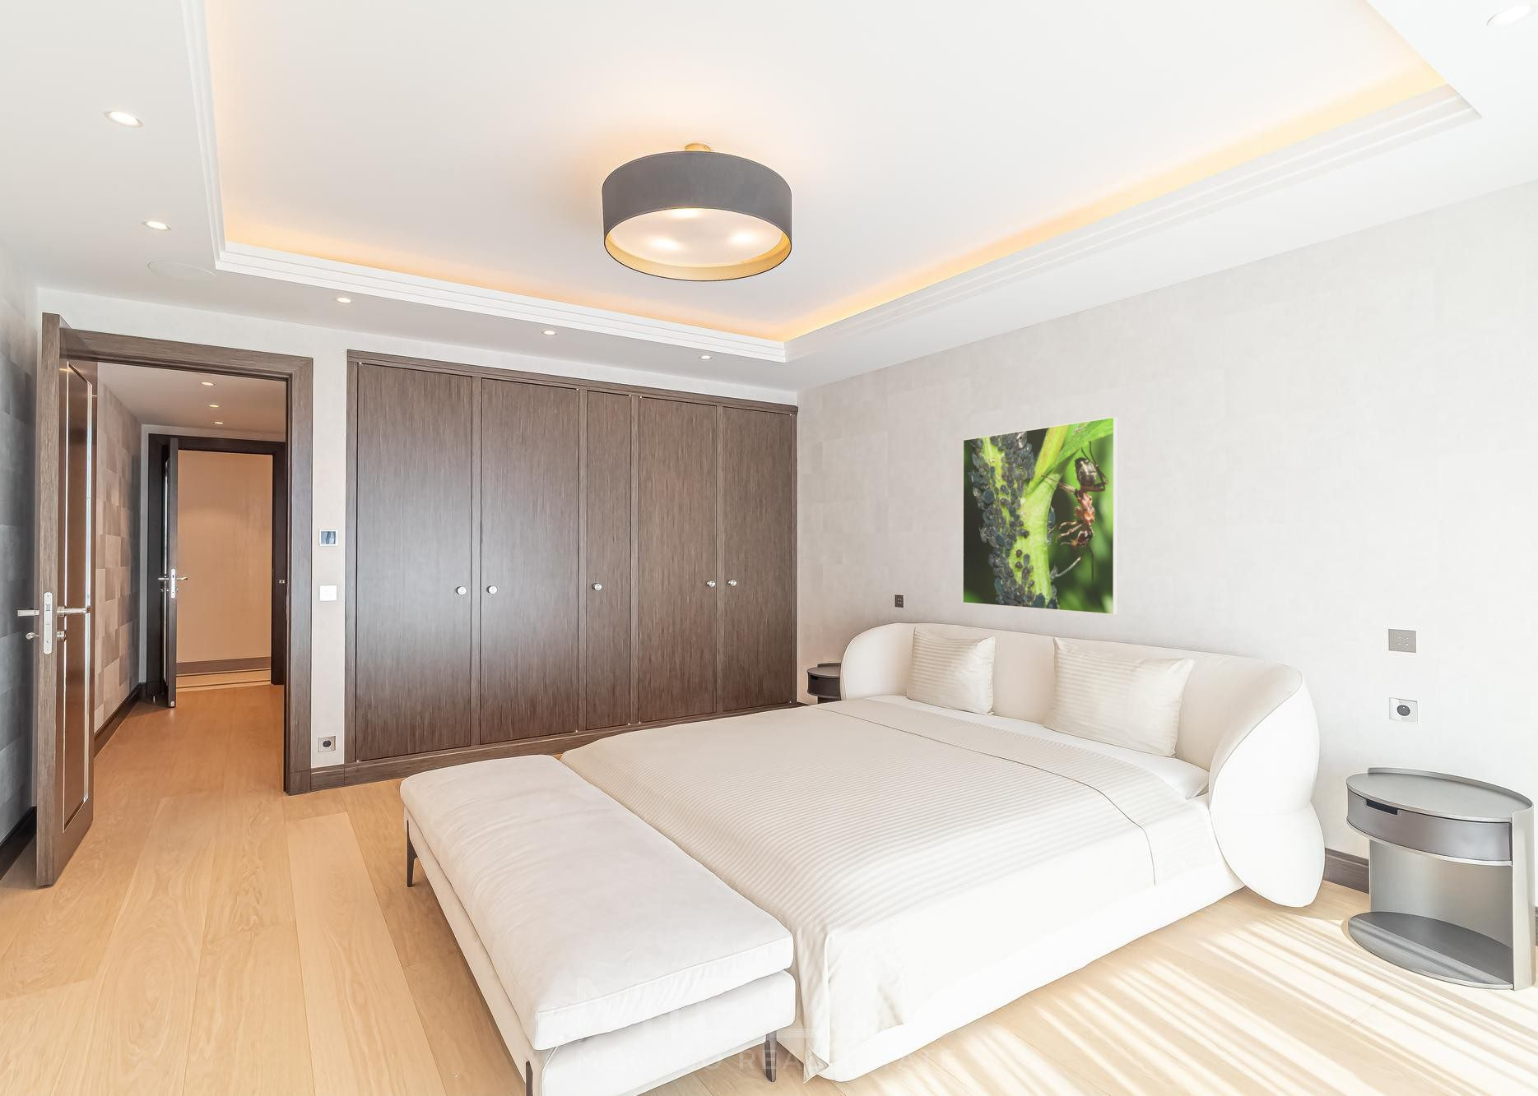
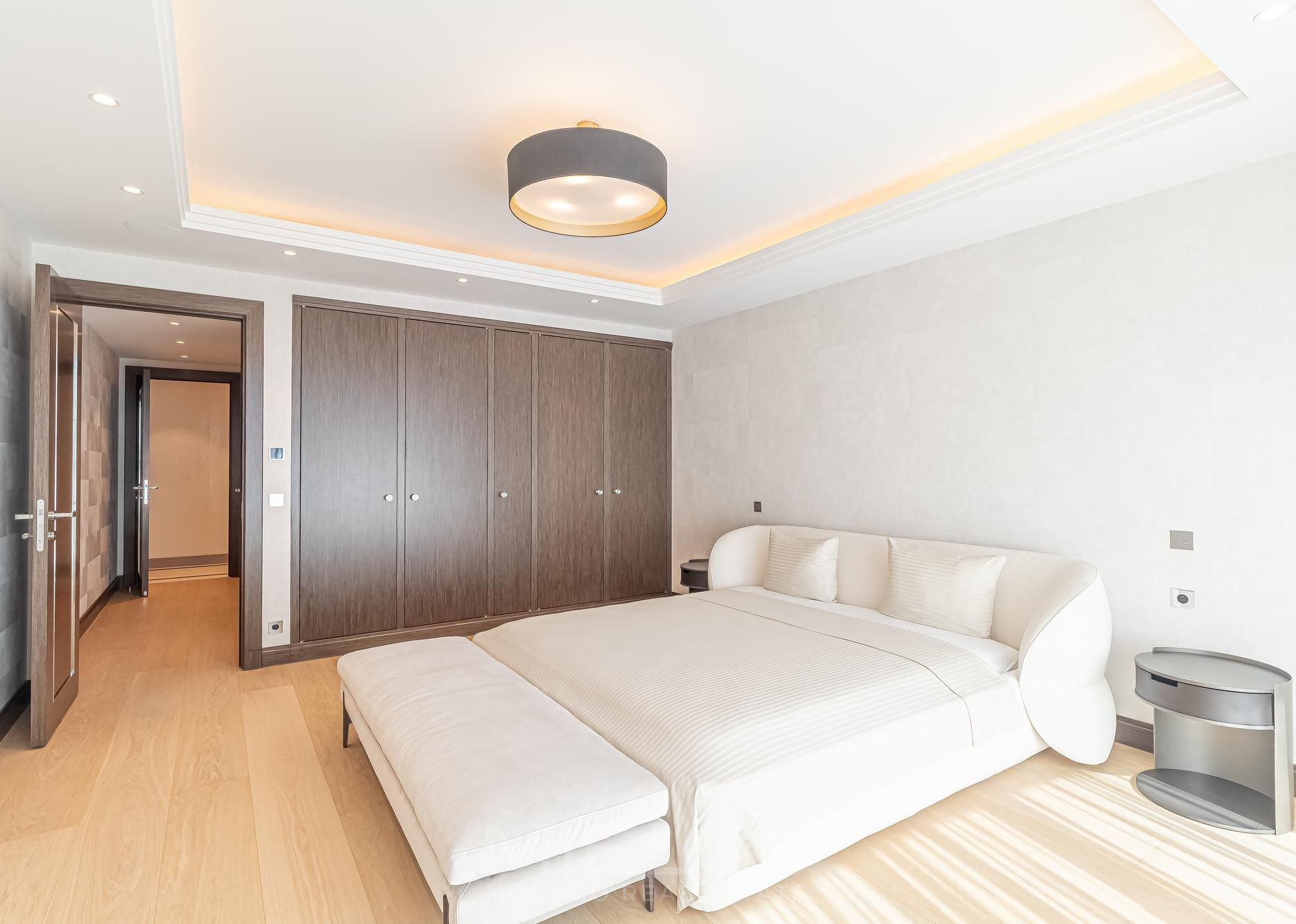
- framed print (1032, 518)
